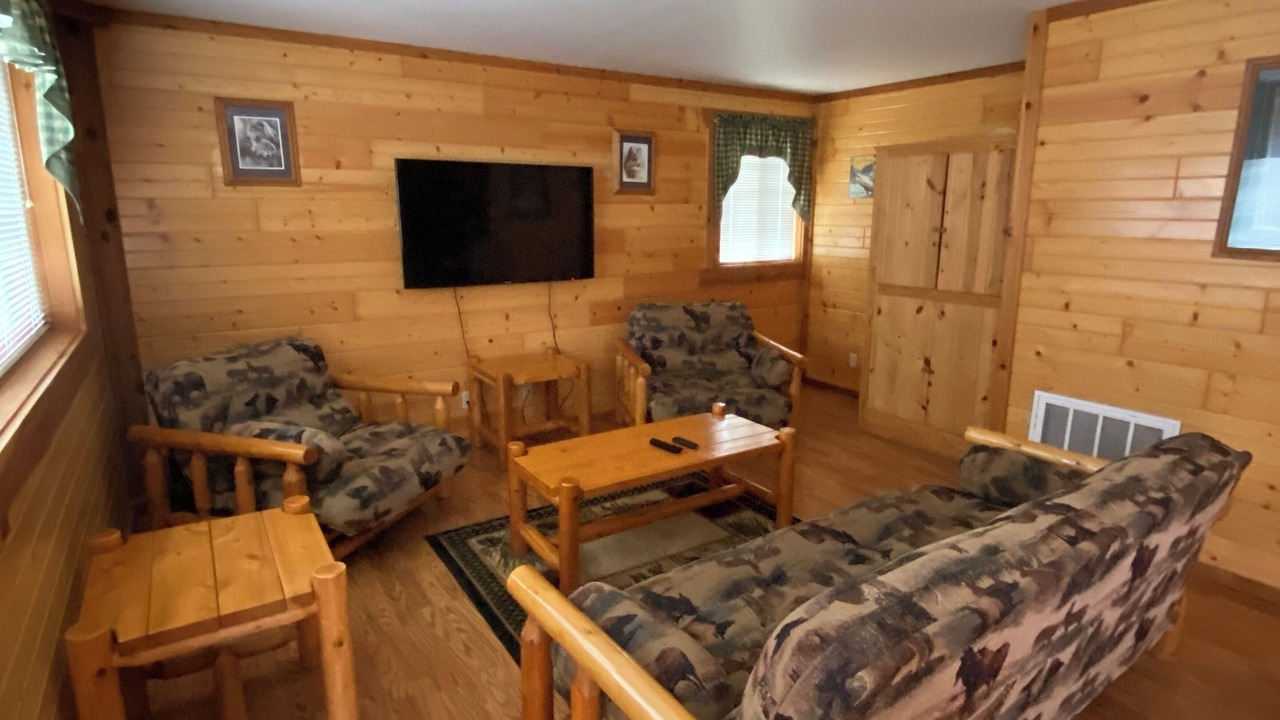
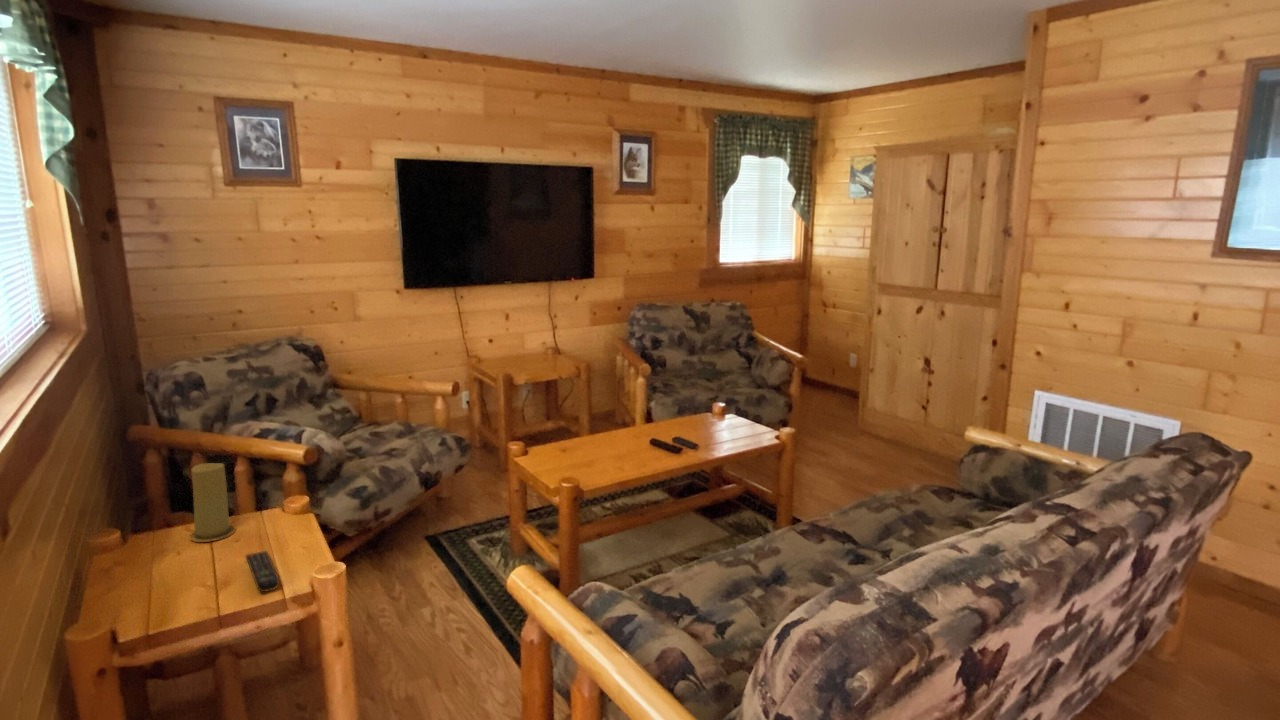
+ remote control (261, 569)
+ candle (209, 500)
